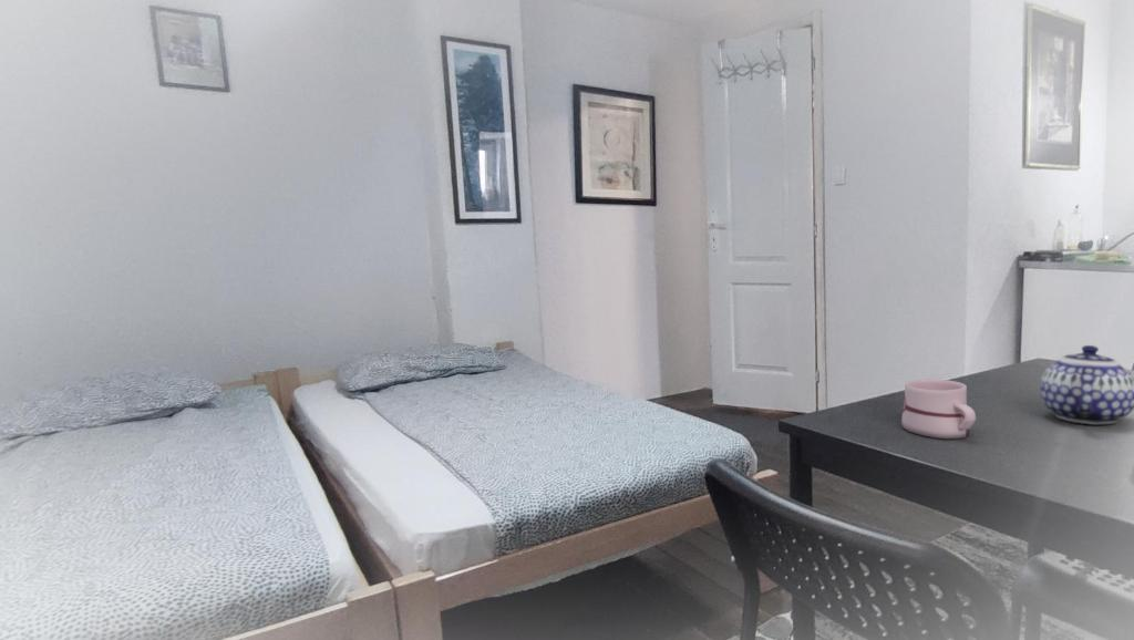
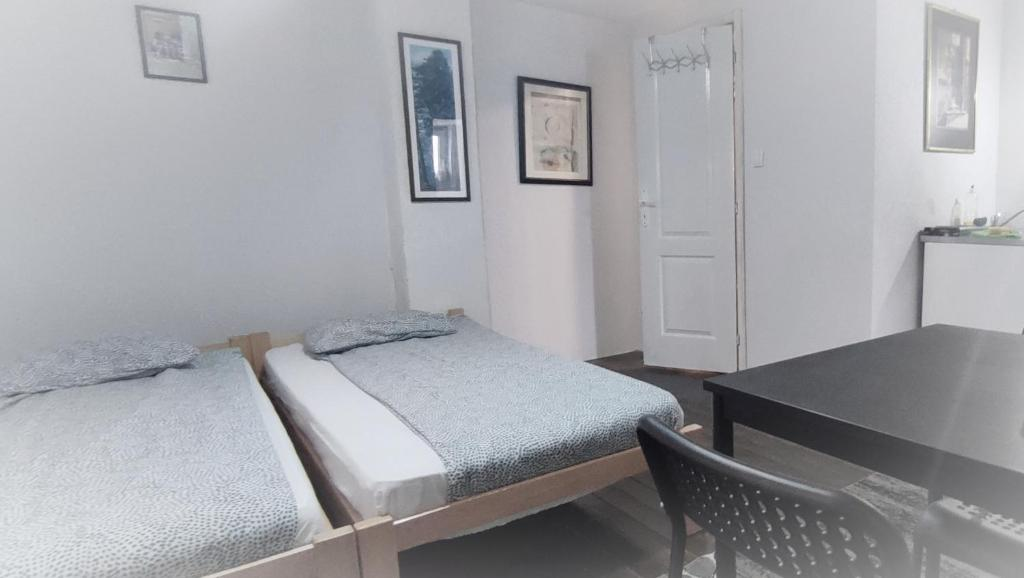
- mug (938, 407)
- teapot (1086, 382)
